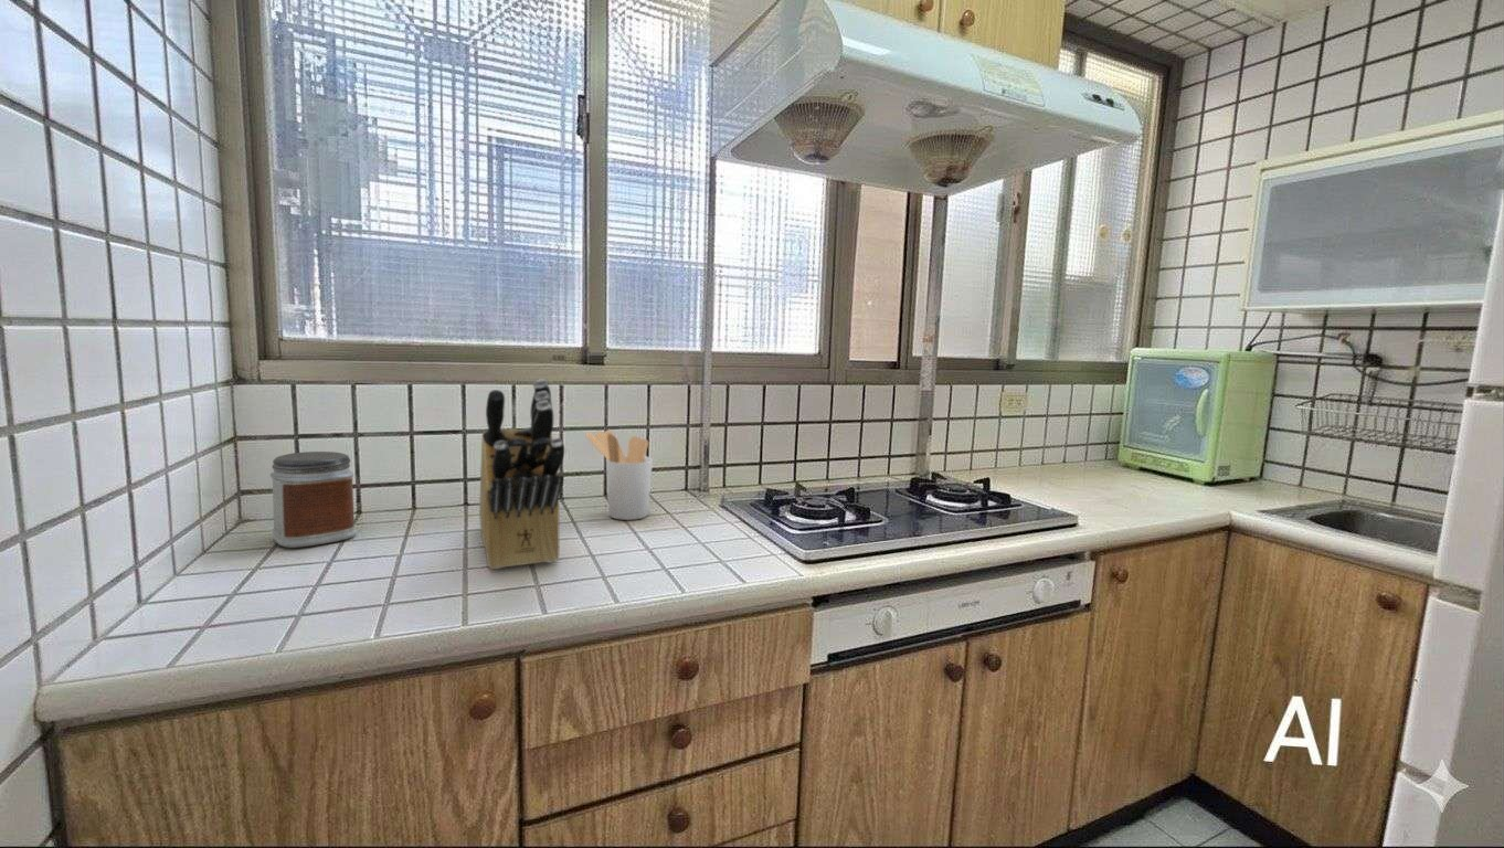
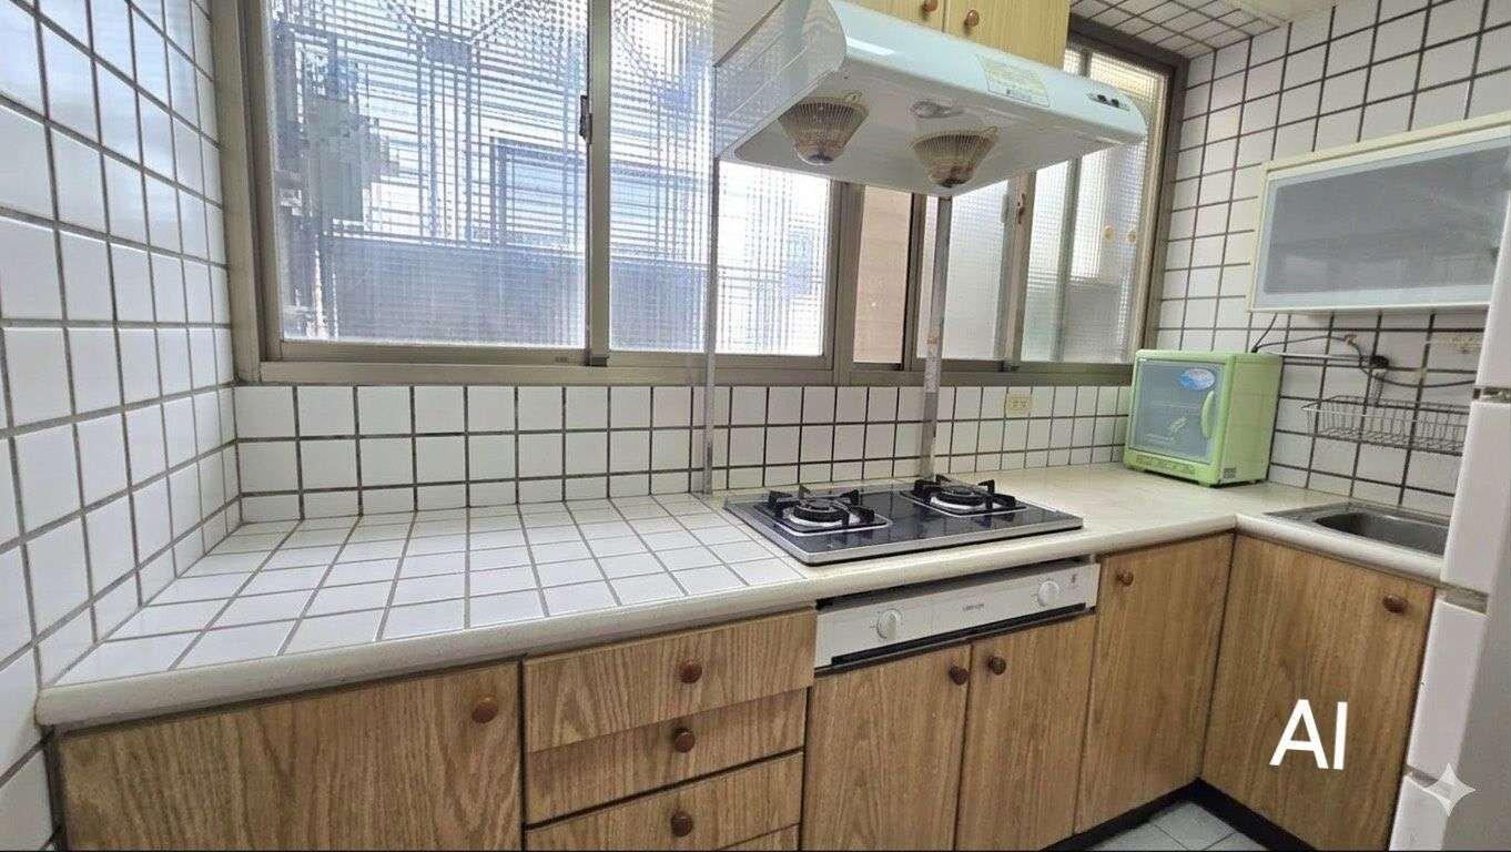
- jar (313, 496)
- utensil holder (619, 471)
- knife block (518, 465)
